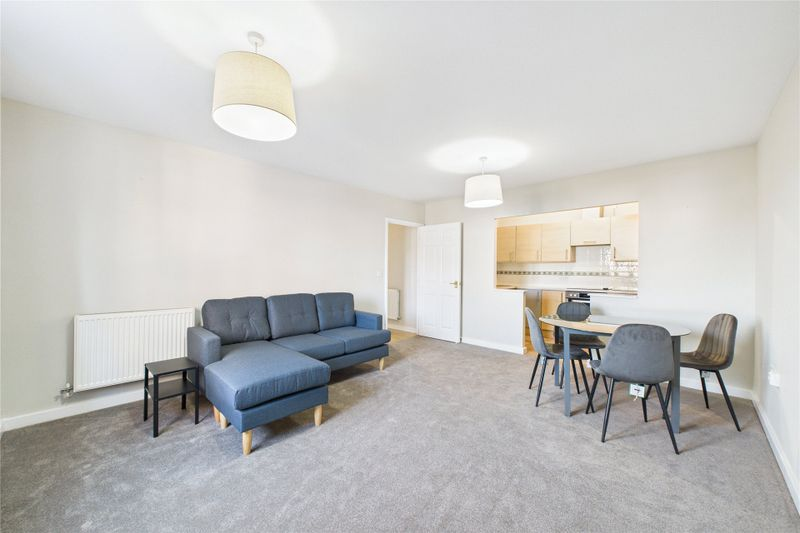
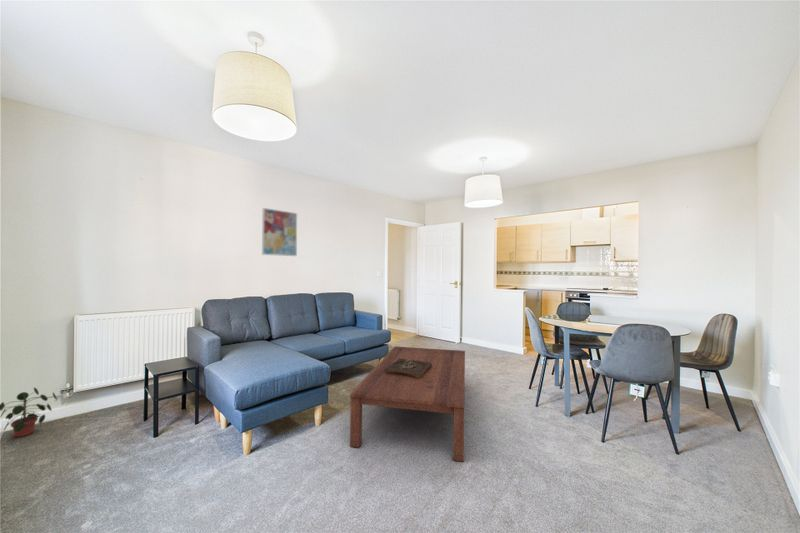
+ potted plant (29, 408)
+ wooden tray (409, 364)
+ wall art (280, 233)
+ coffee table (419, 388)
